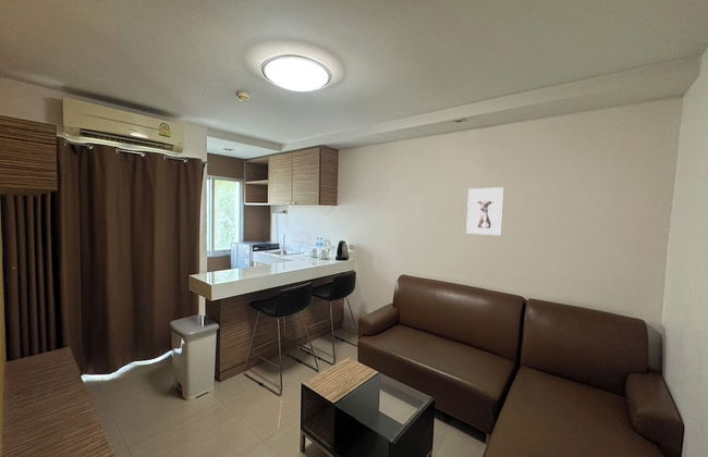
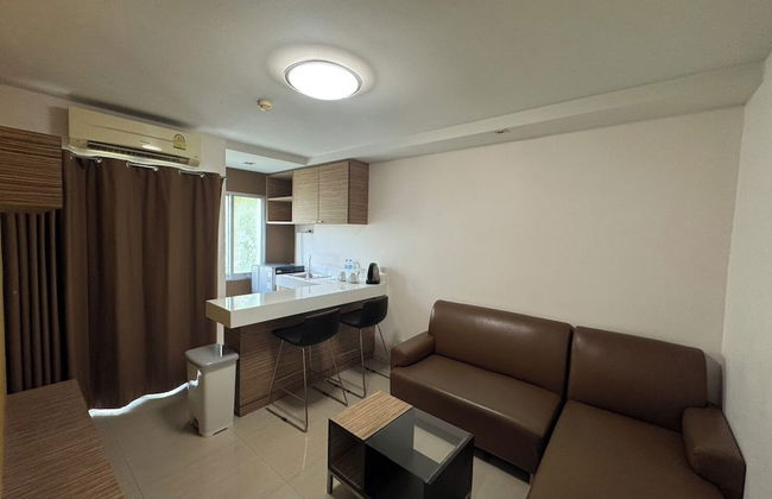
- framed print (484, 211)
